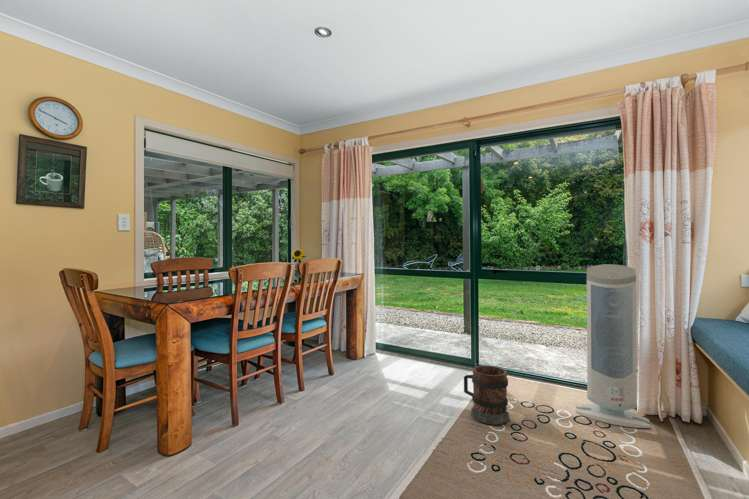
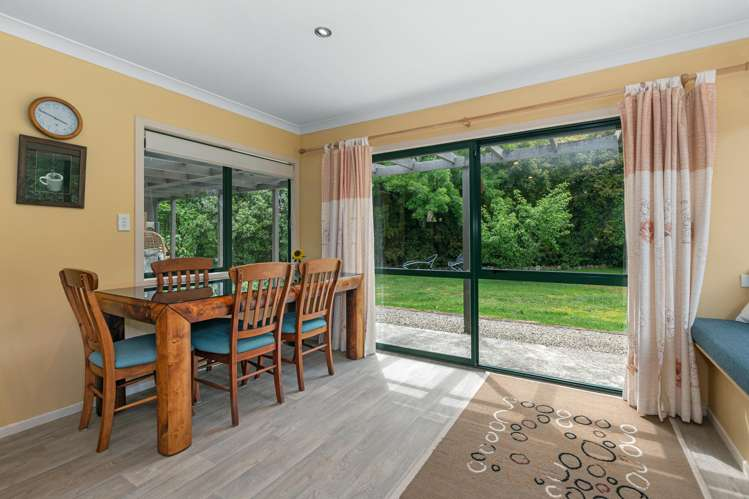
- wooden barrel (485, 392)
- air purifier (610, 340)
